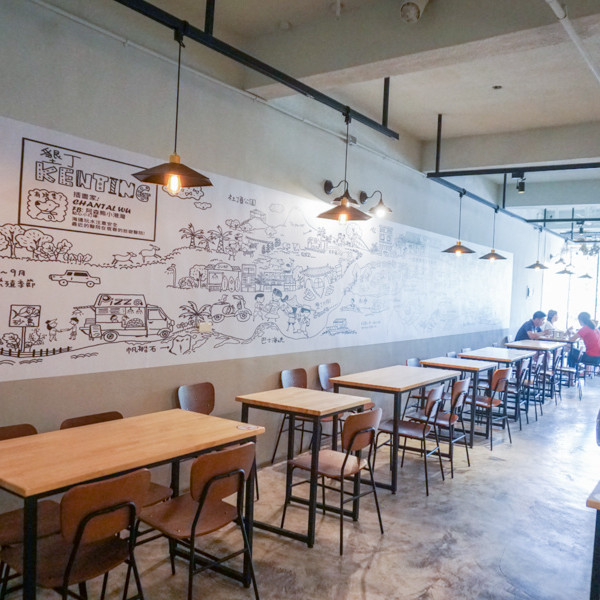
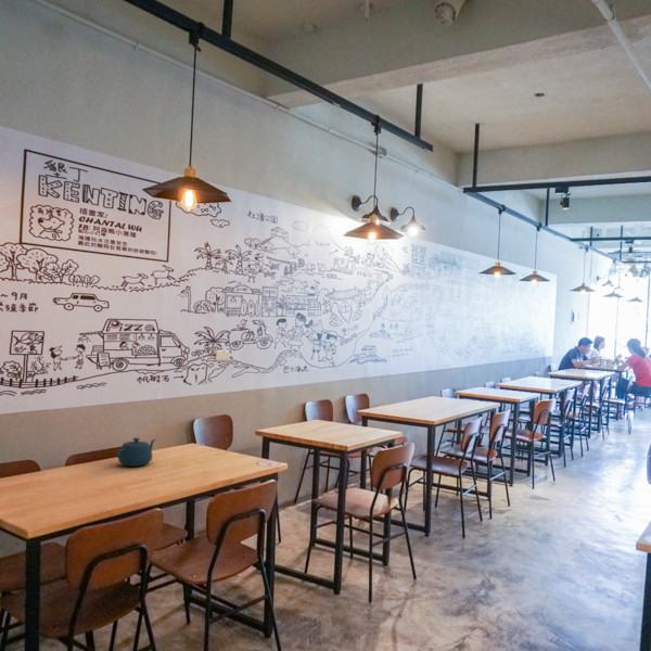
+ teapot (137, 450)
